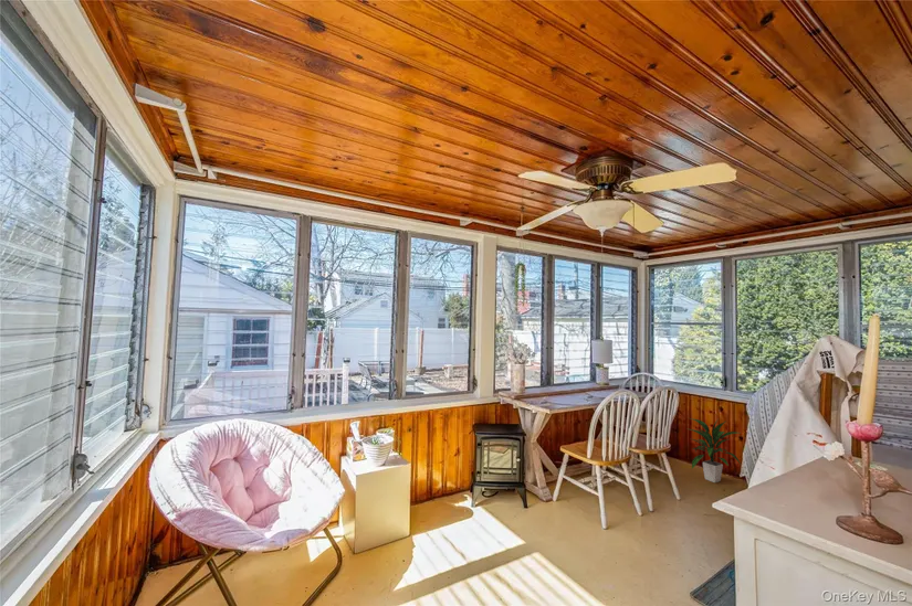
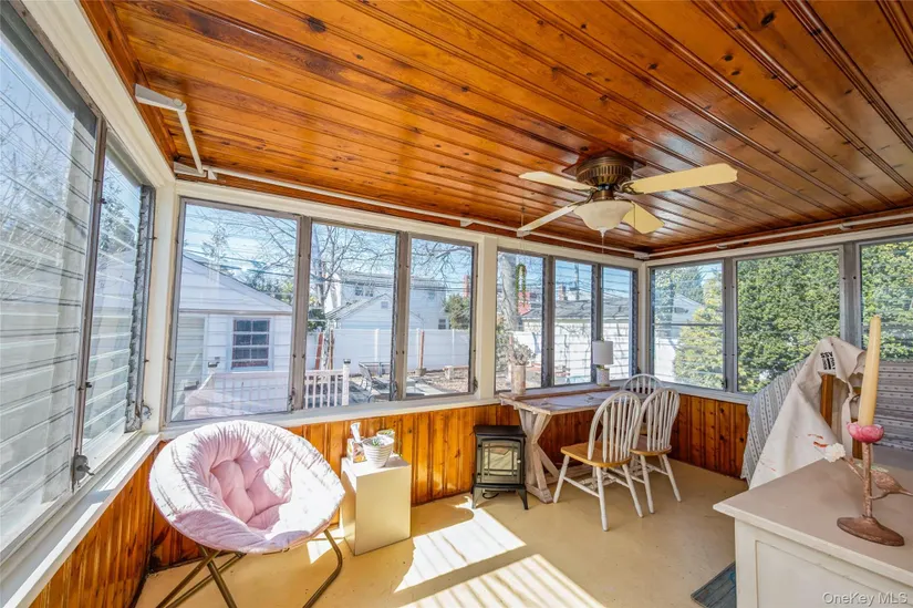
- indoor plant (710, 447)
